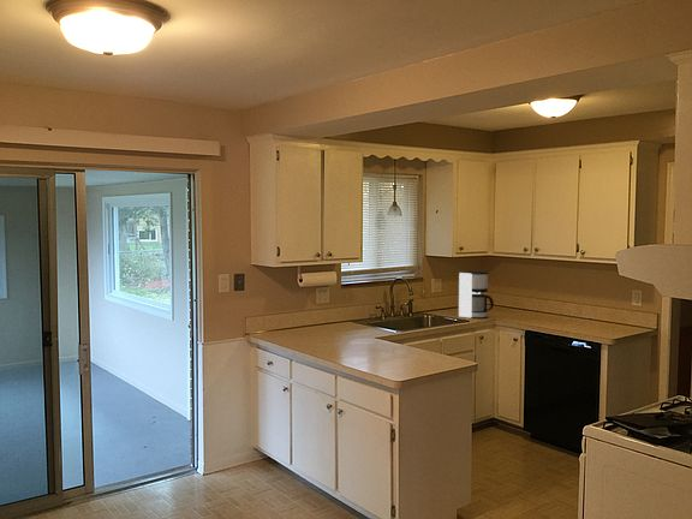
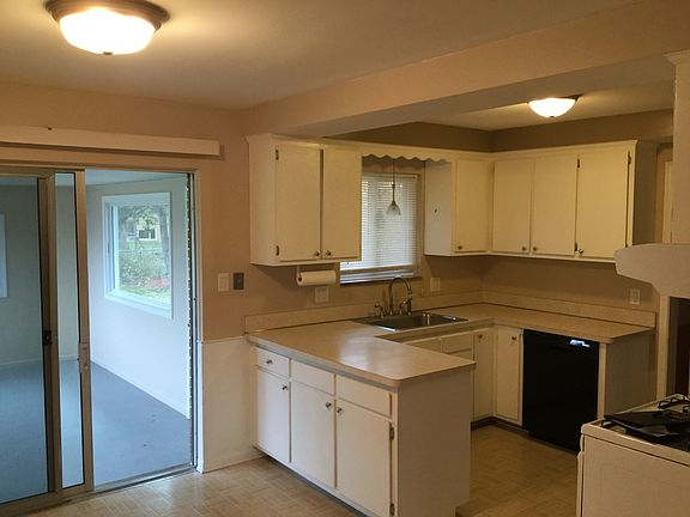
- coffee maker (477, 294)
